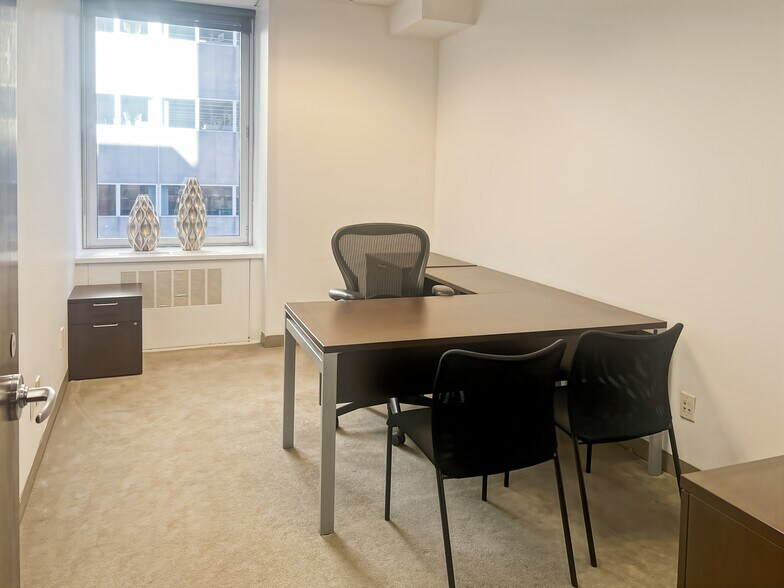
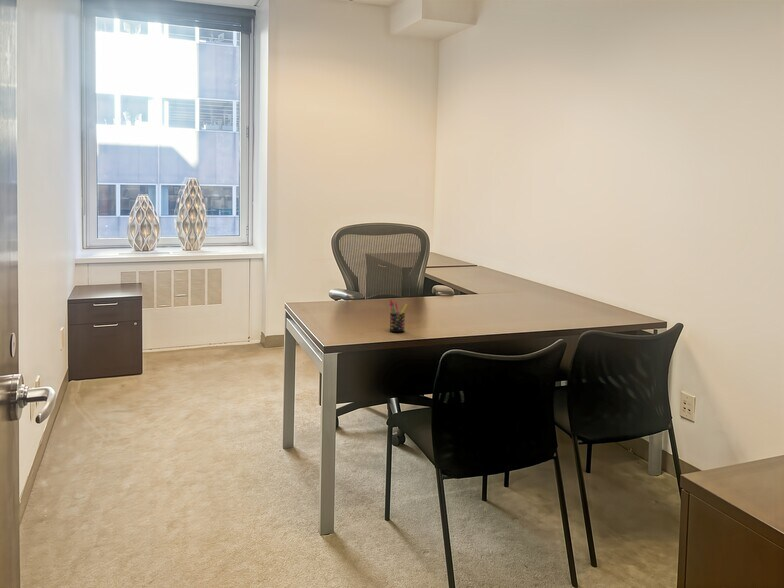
+ pen holder (395, 315)
